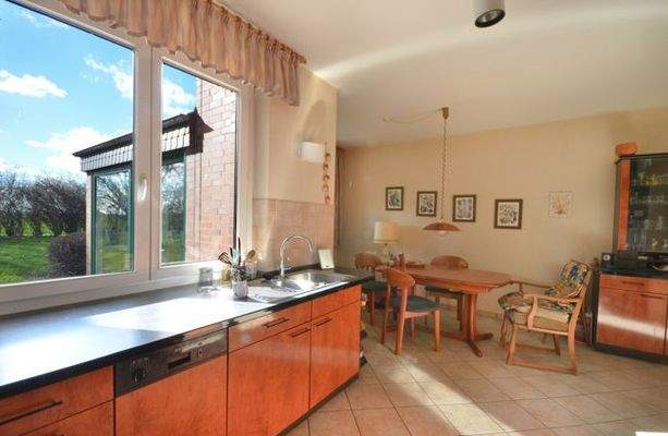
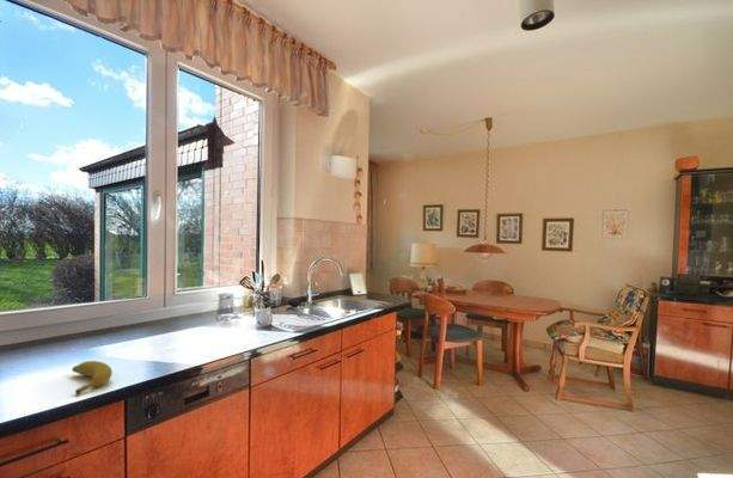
+ banana (86, 373)
